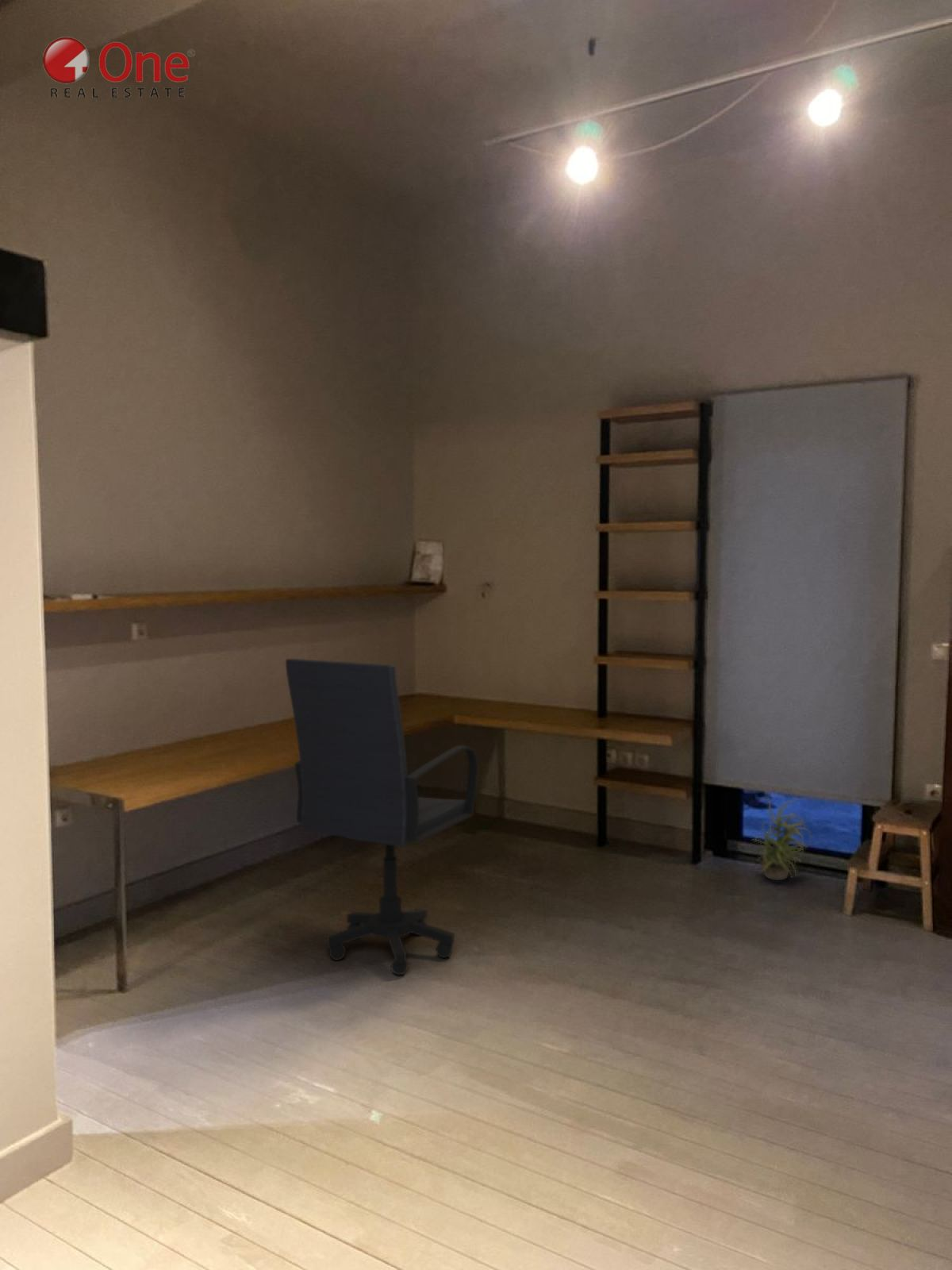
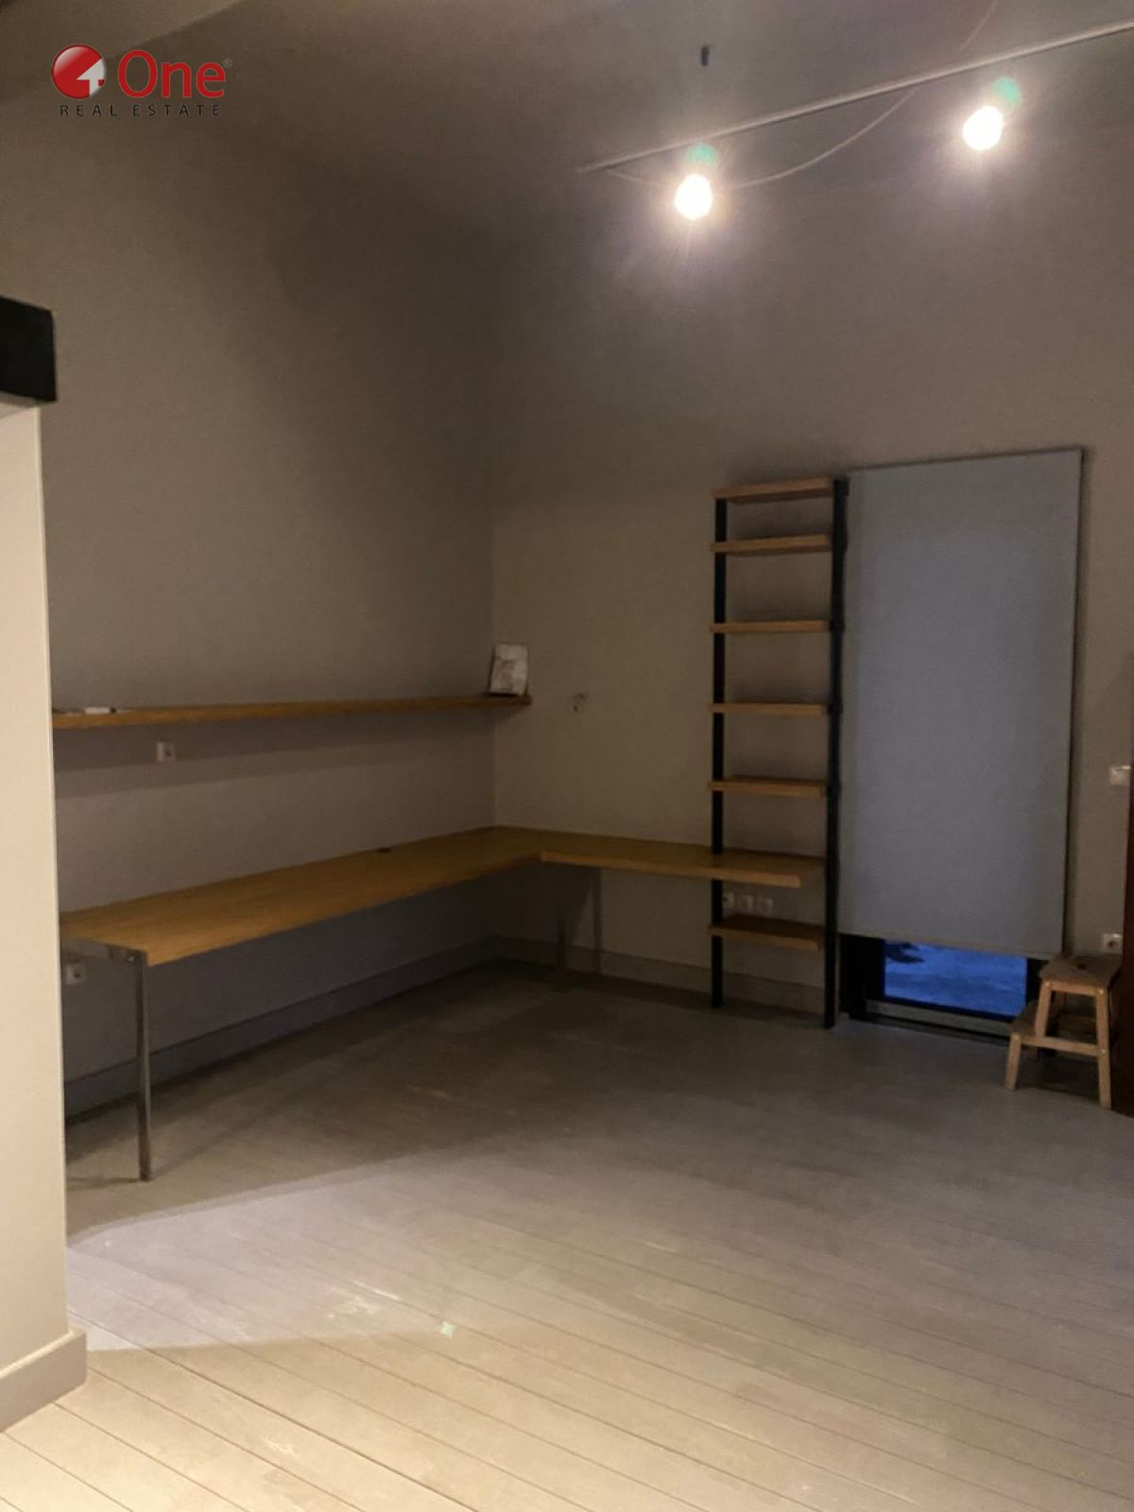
- office chair (385, 806)
- potted plant (783, 840)
